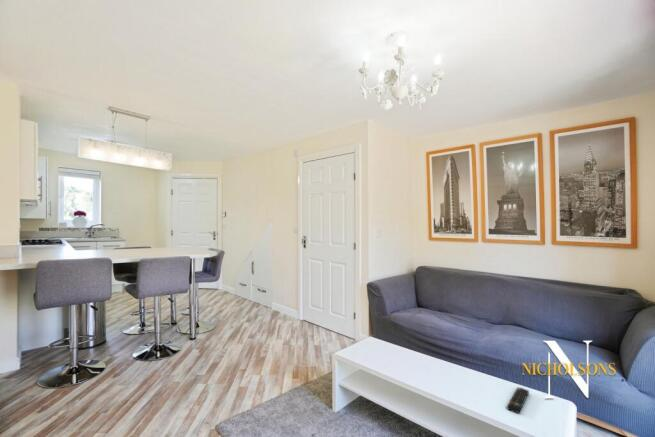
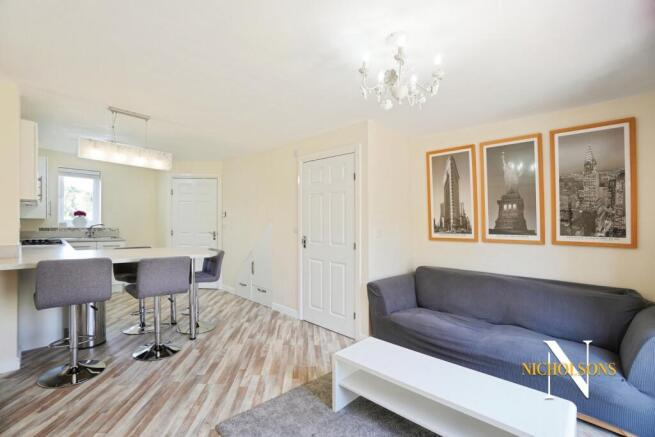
- remote control (518, 399)
